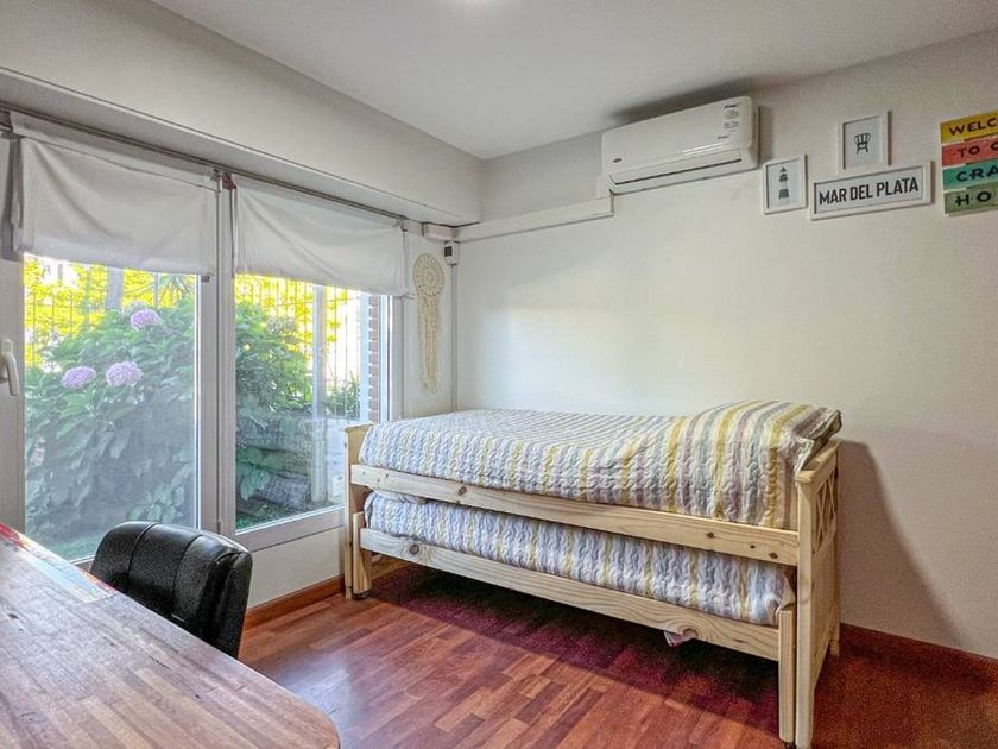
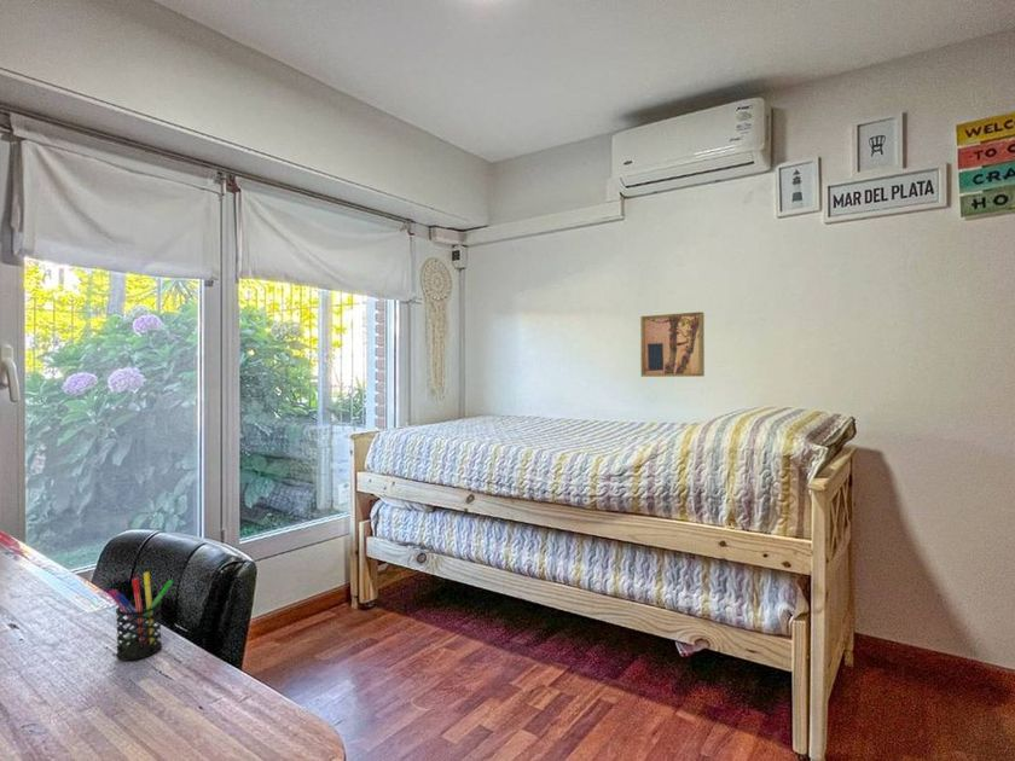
+ wall art (671, 345)
+ pen holder (144, 611)
